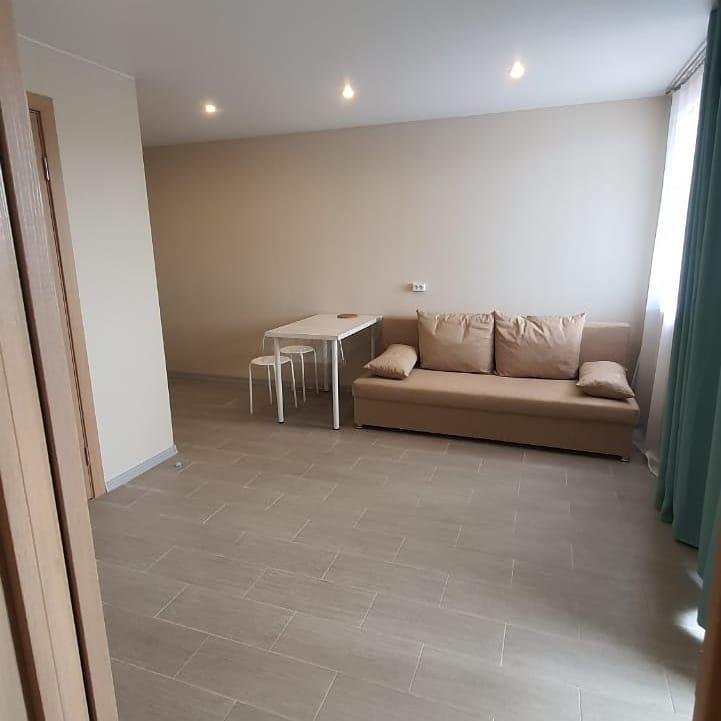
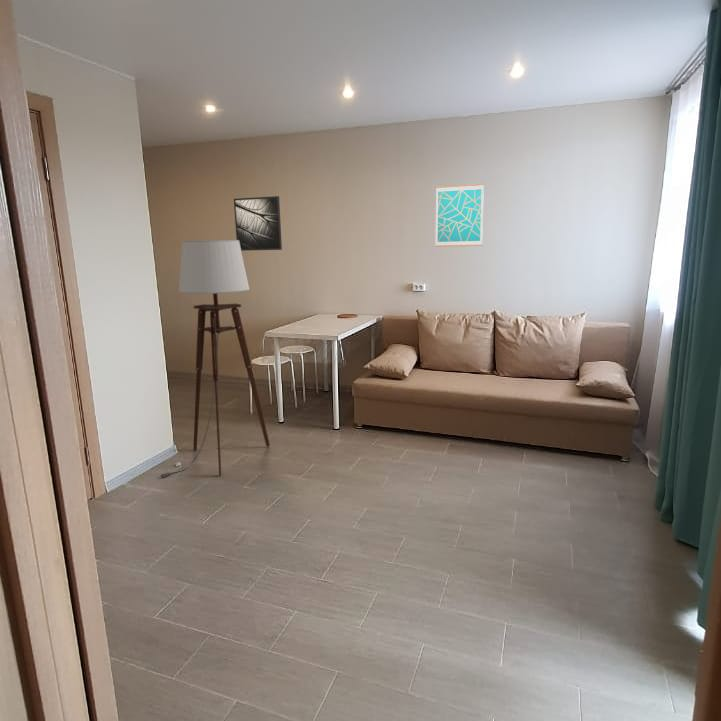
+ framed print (257, 224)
+ wall art (459, 216)
+ floor lamp (202, 356)
